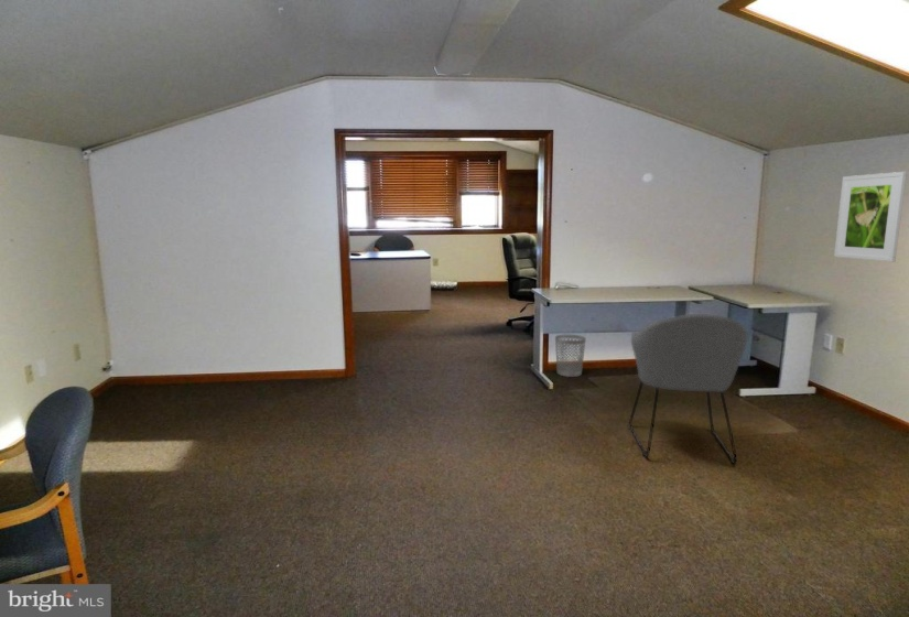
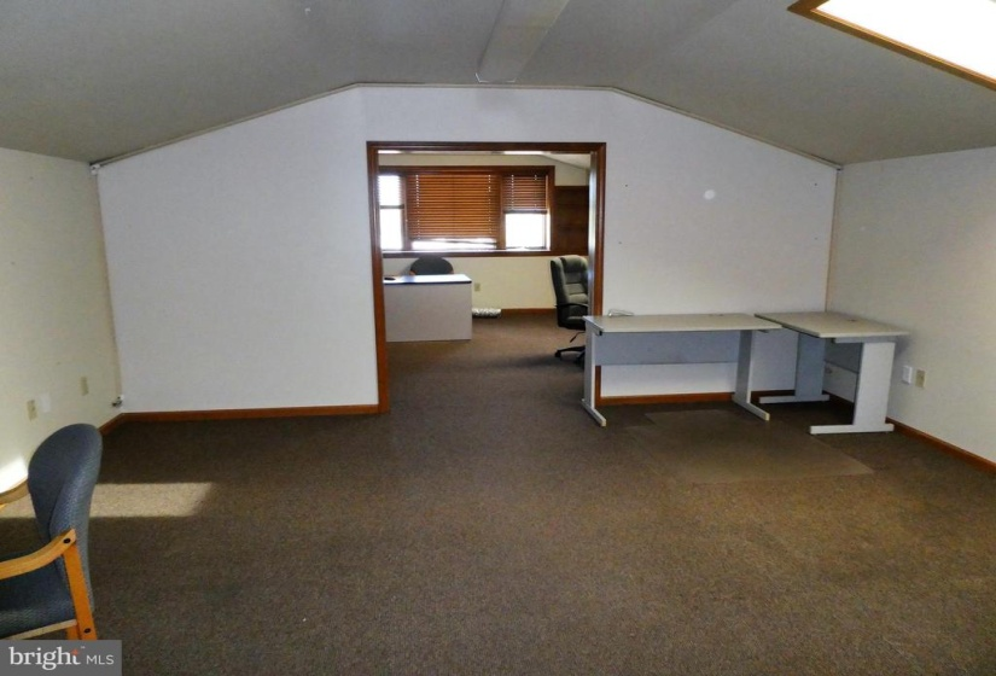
- wastebasket (569, 355)
- chair (684, 378)
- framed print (867, 217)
